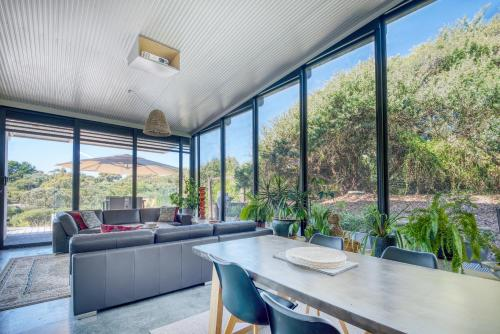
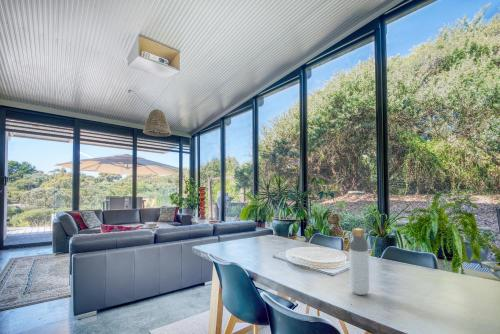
+ bottle (358, 260)
